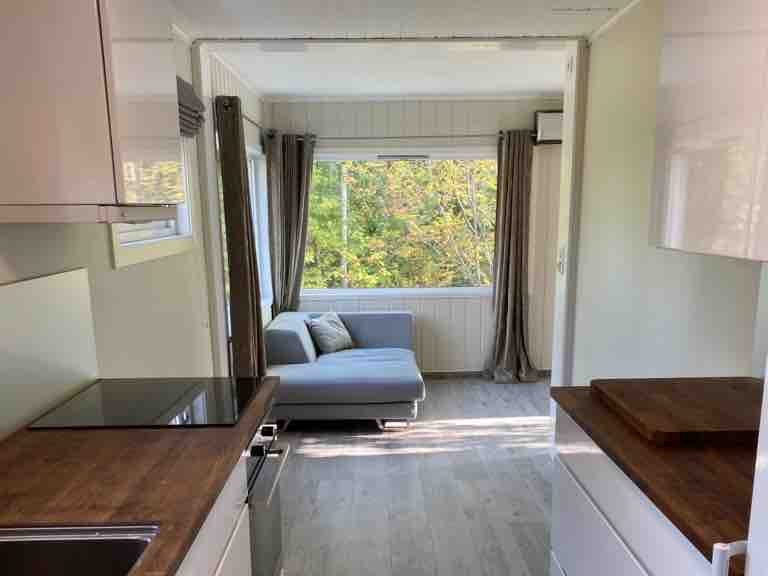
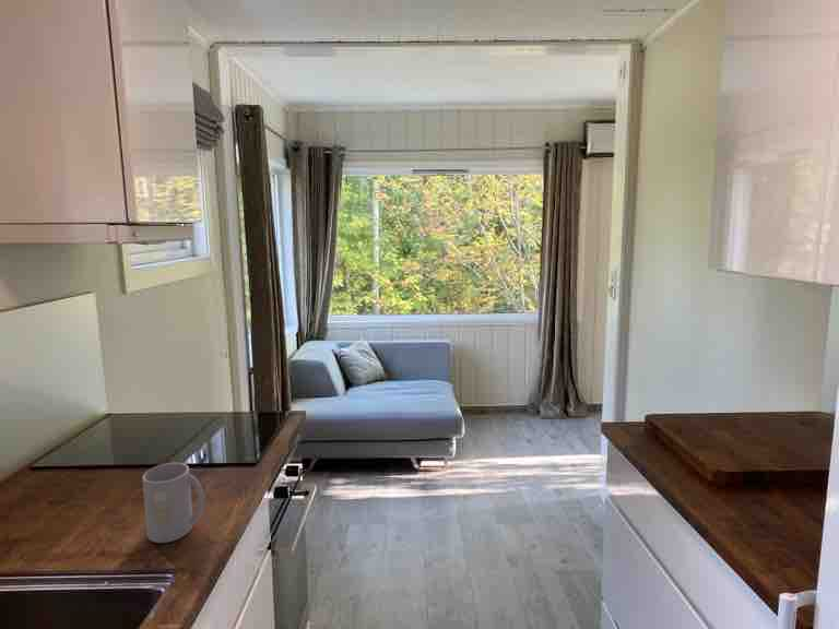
+ mug (175, 500)
